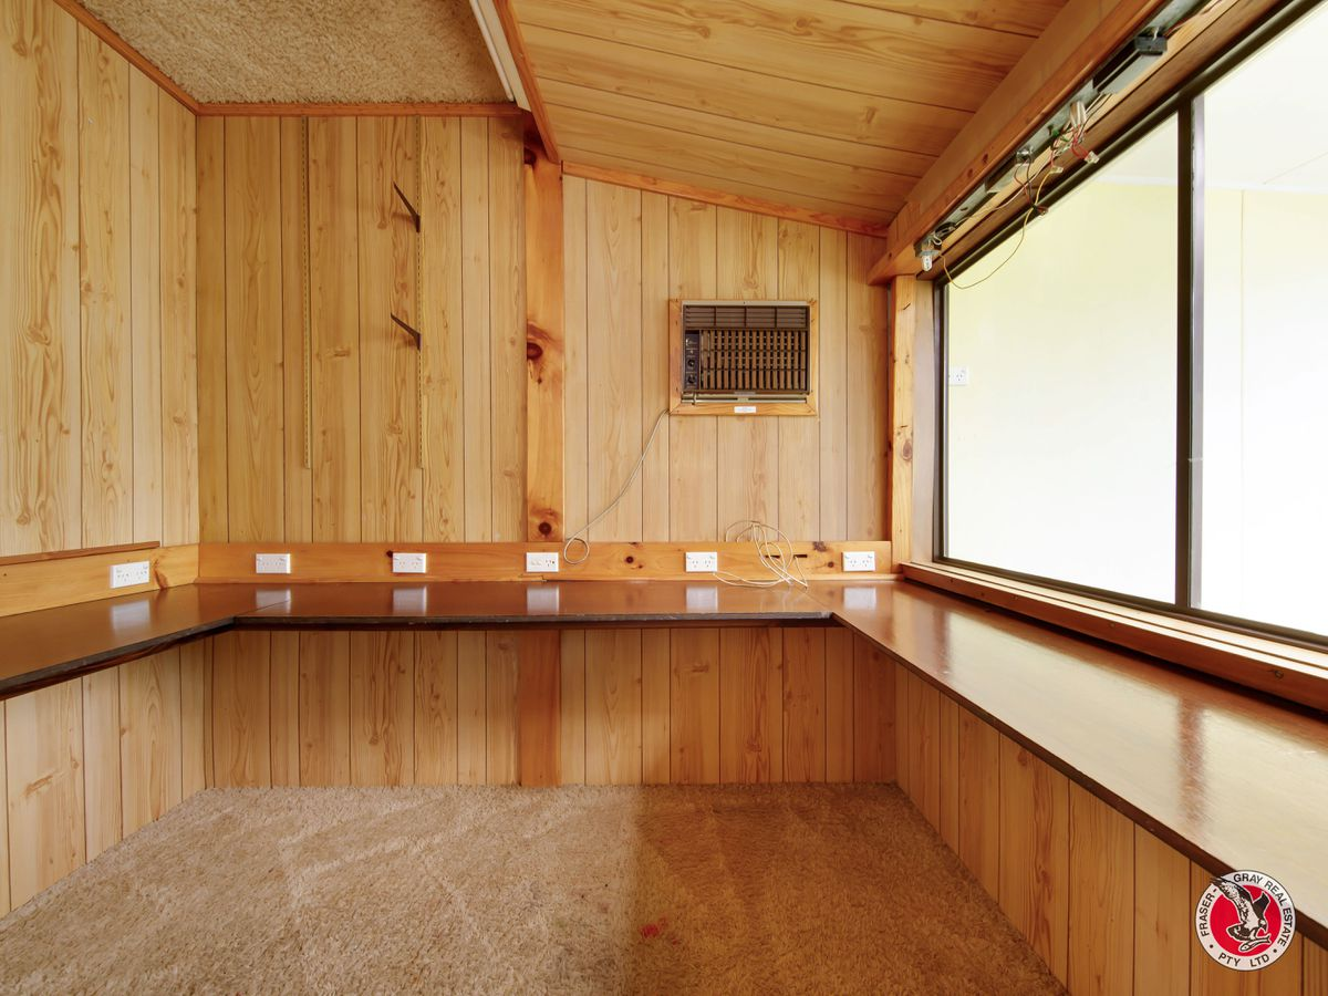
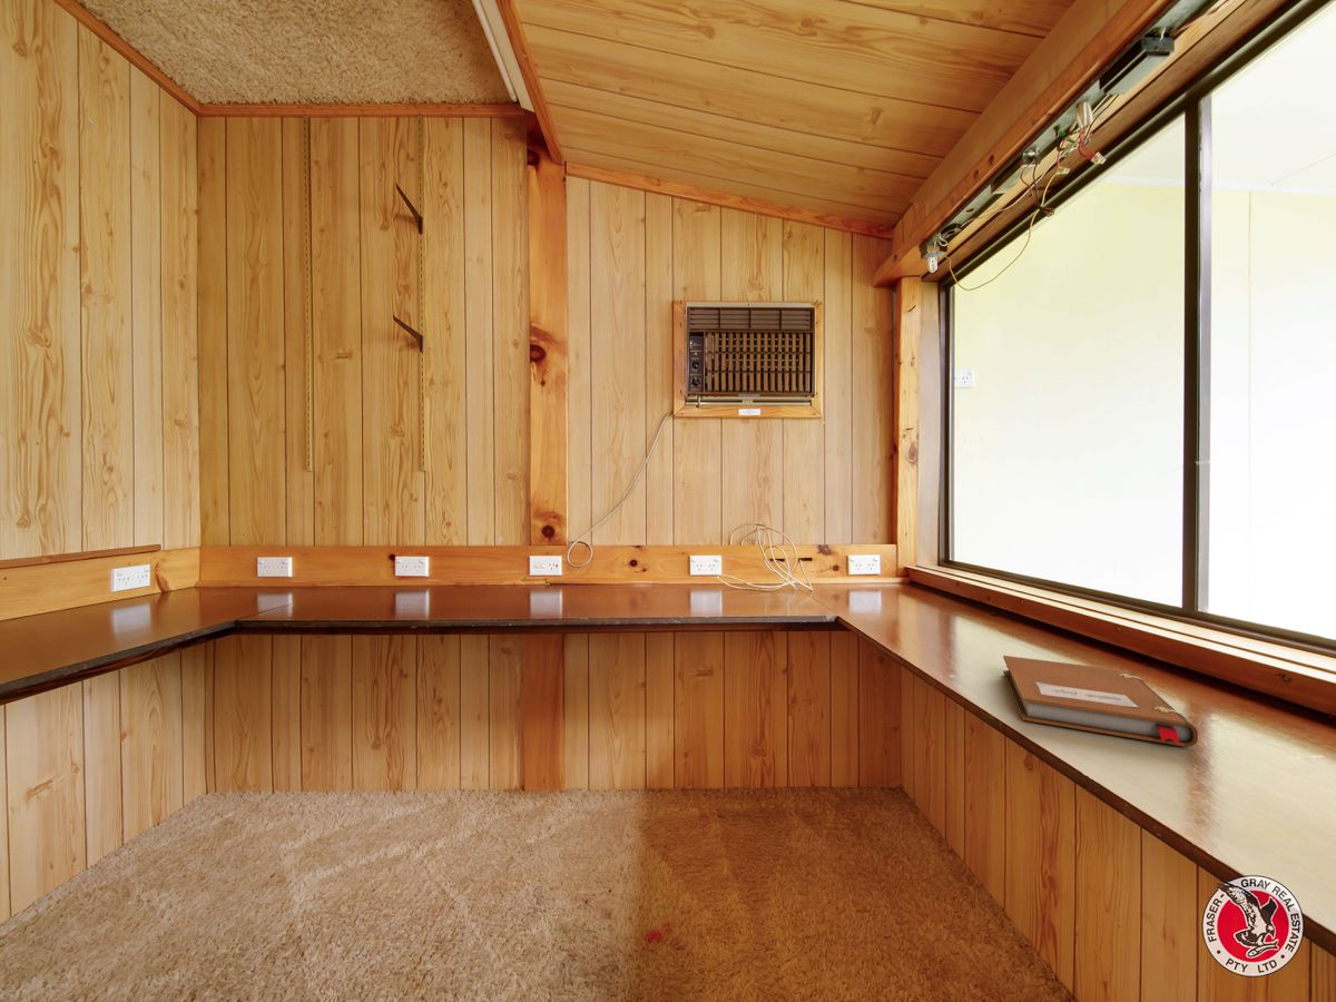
+ notebook (1084, 695)
